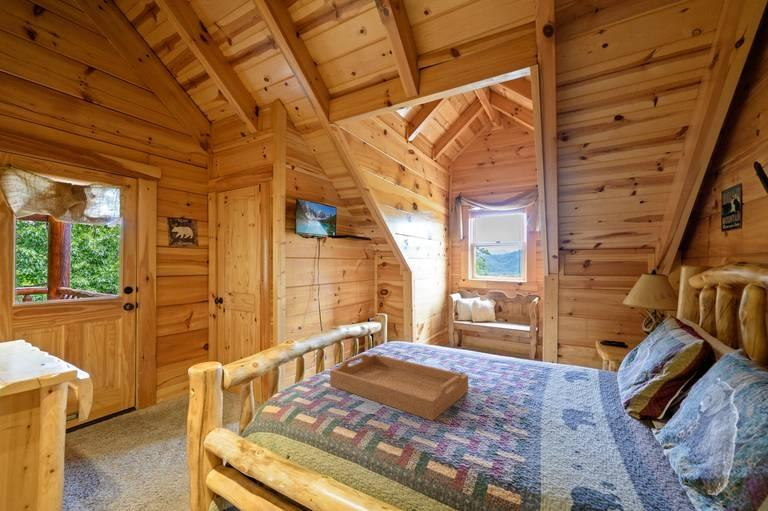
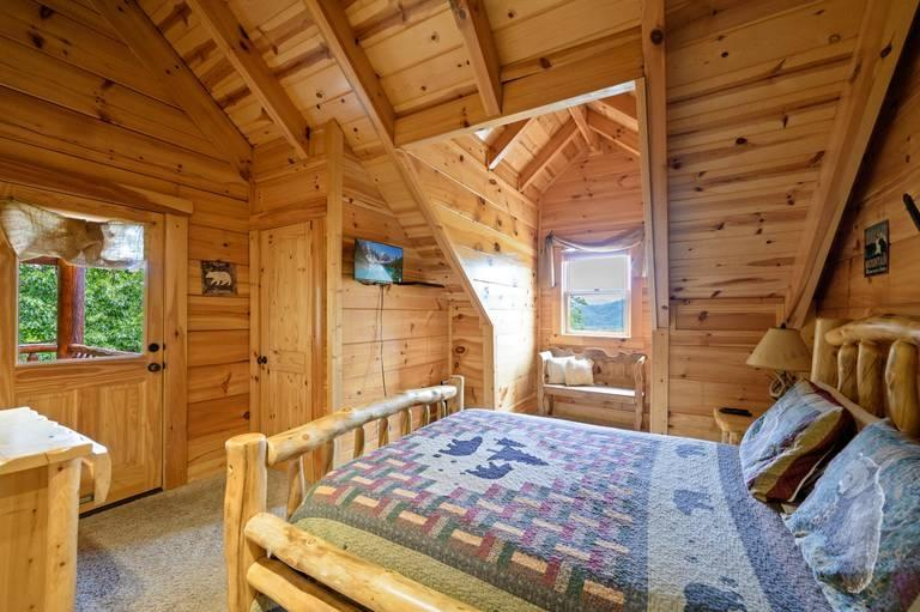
- serving tray (397, 378)
